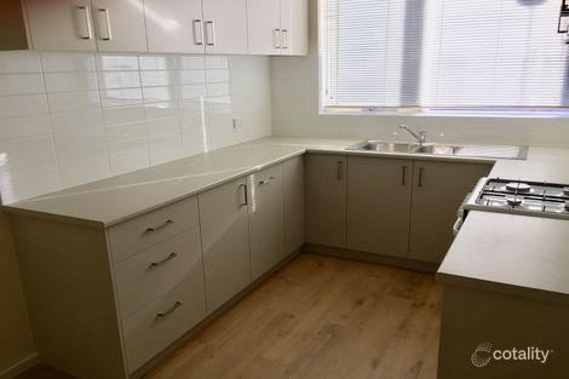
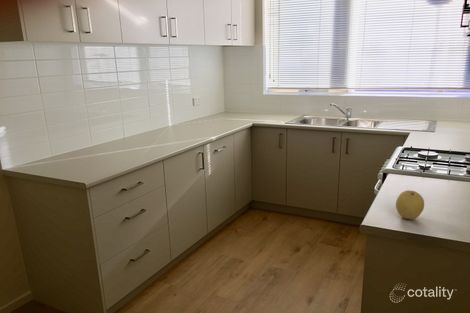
+ fruit (409, 204)
